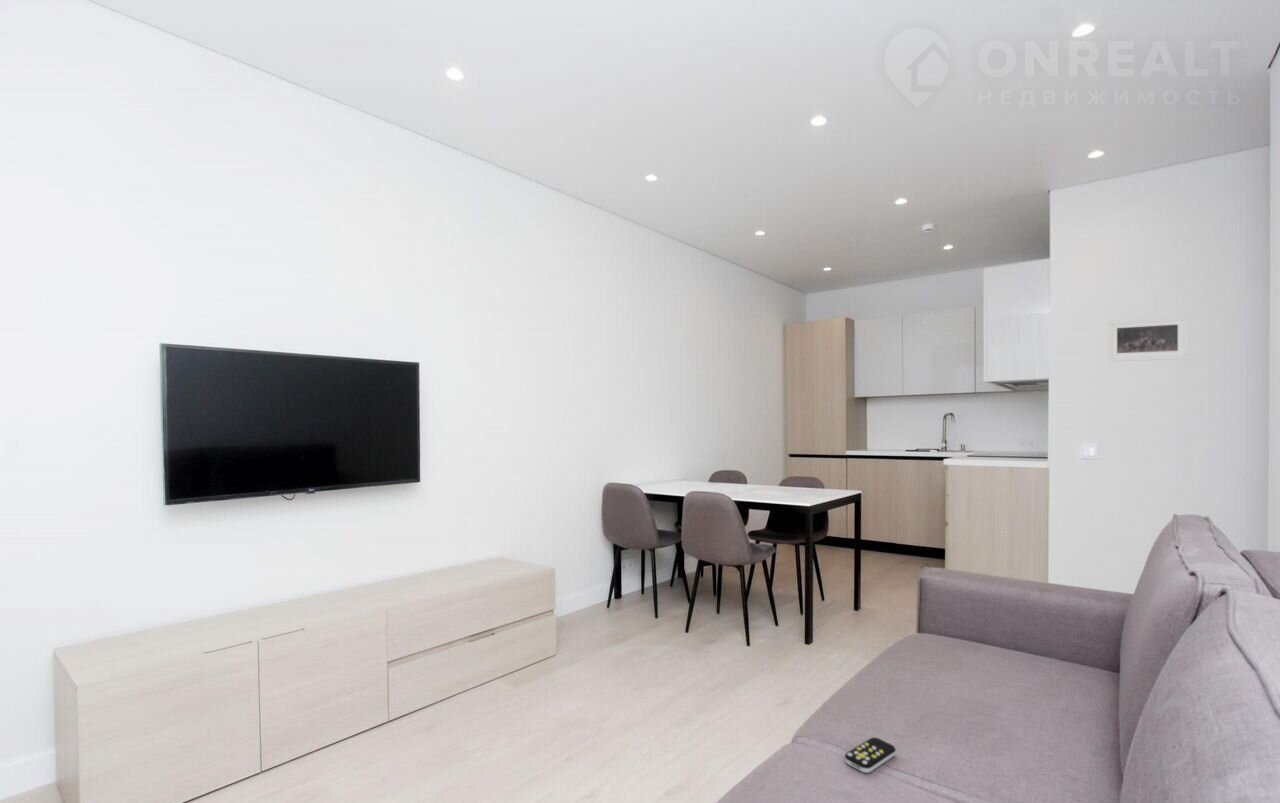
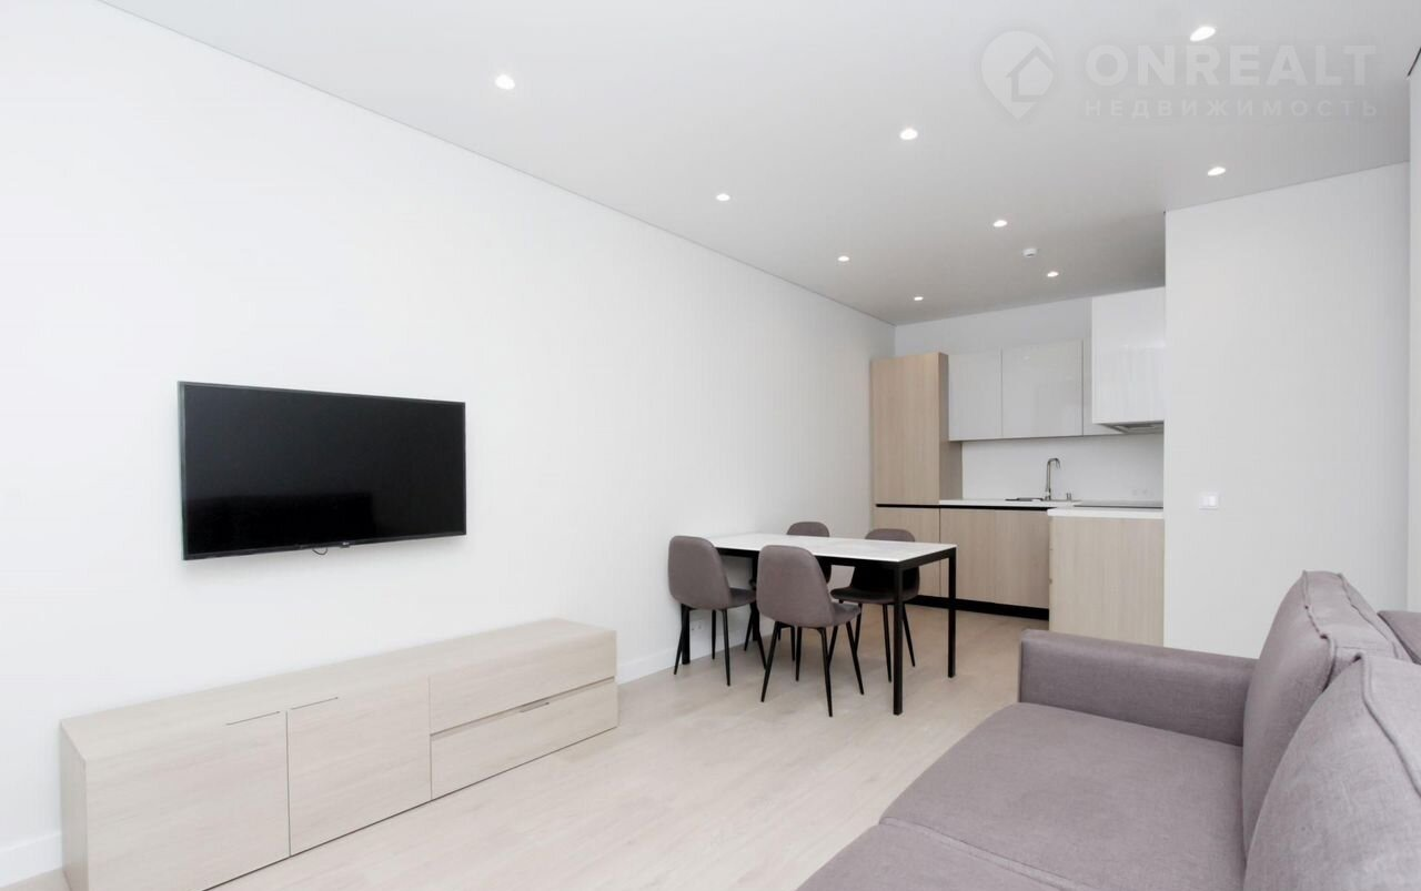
- remote control (870, 754)
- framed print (1146, 339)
